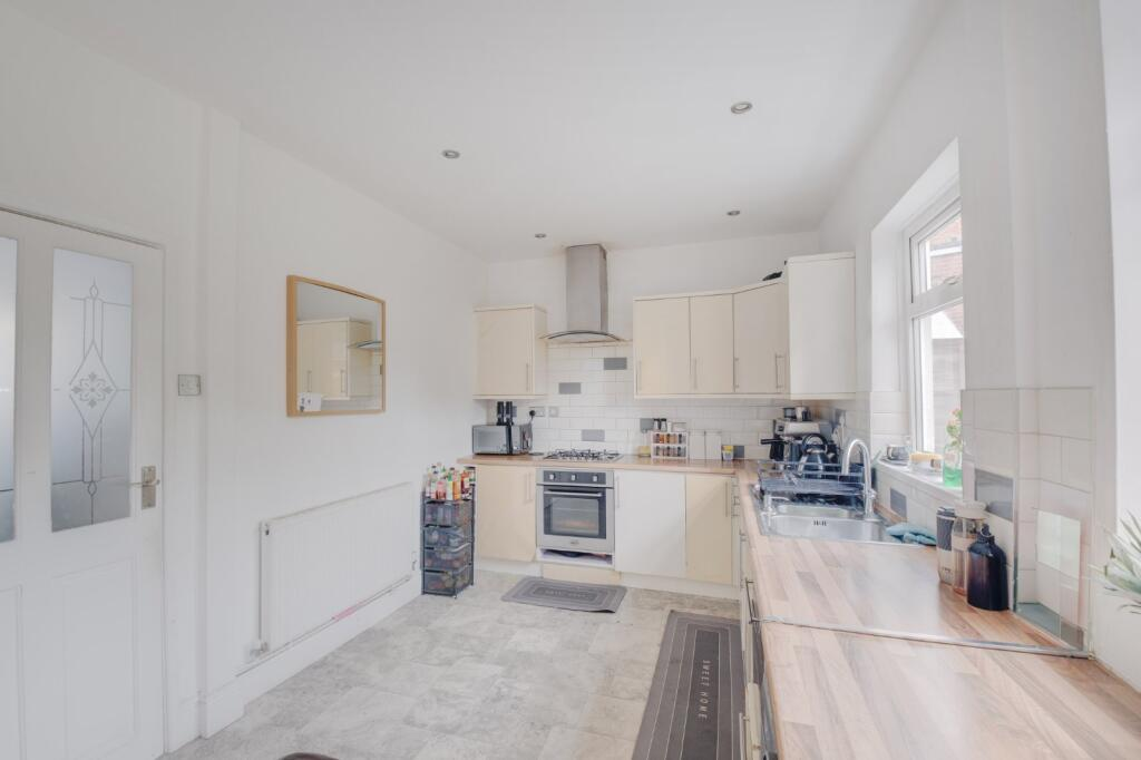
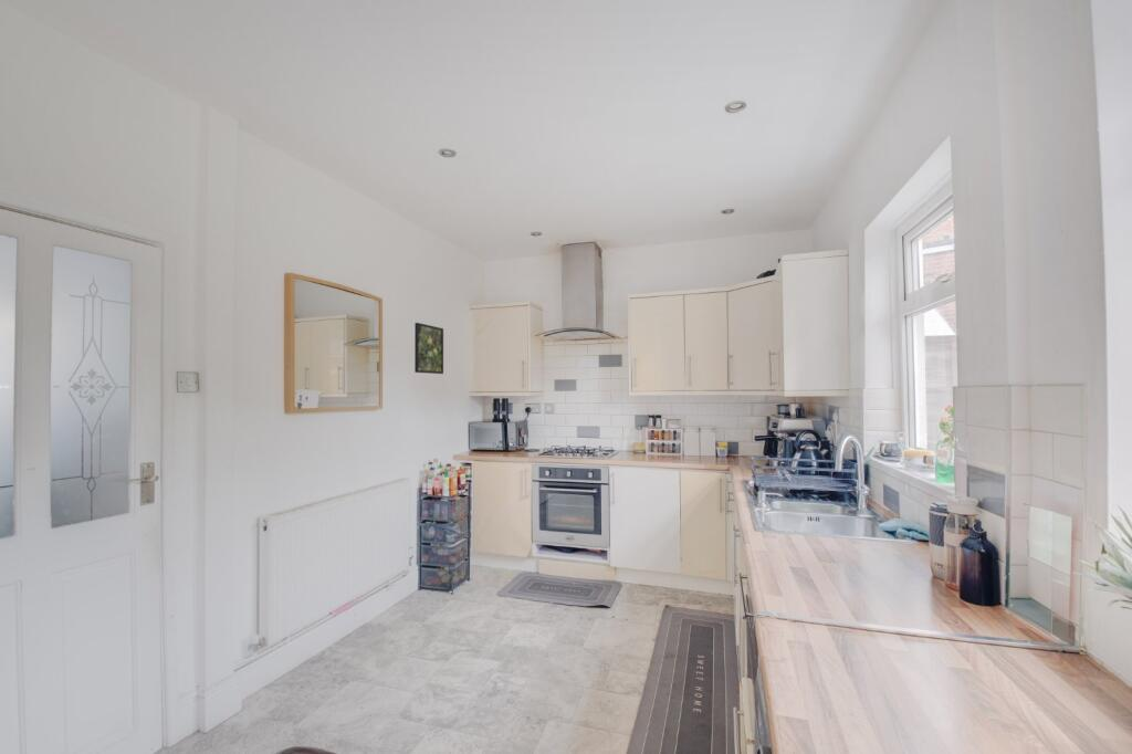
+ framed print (429, 349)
